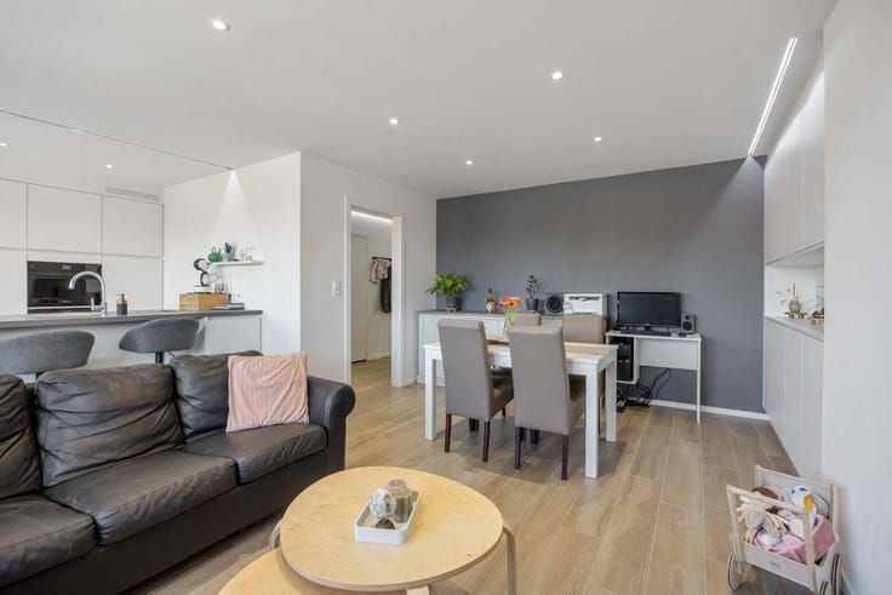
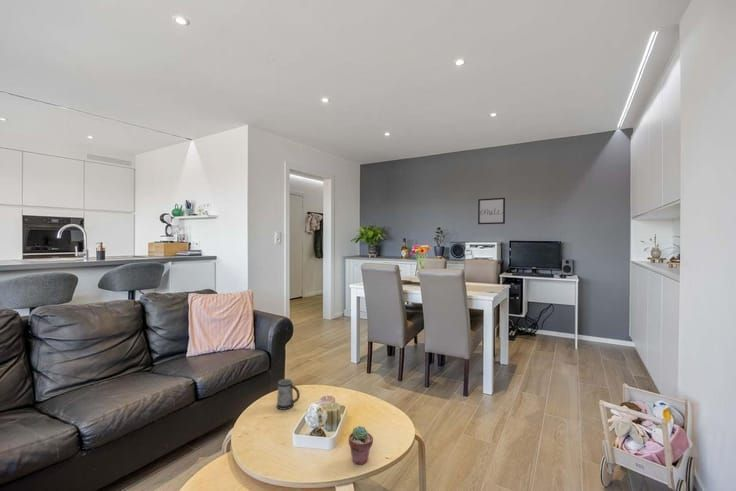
+ potted succulent (360, 443)
+ mug (288, 394)
+ wall art (491, 211)
